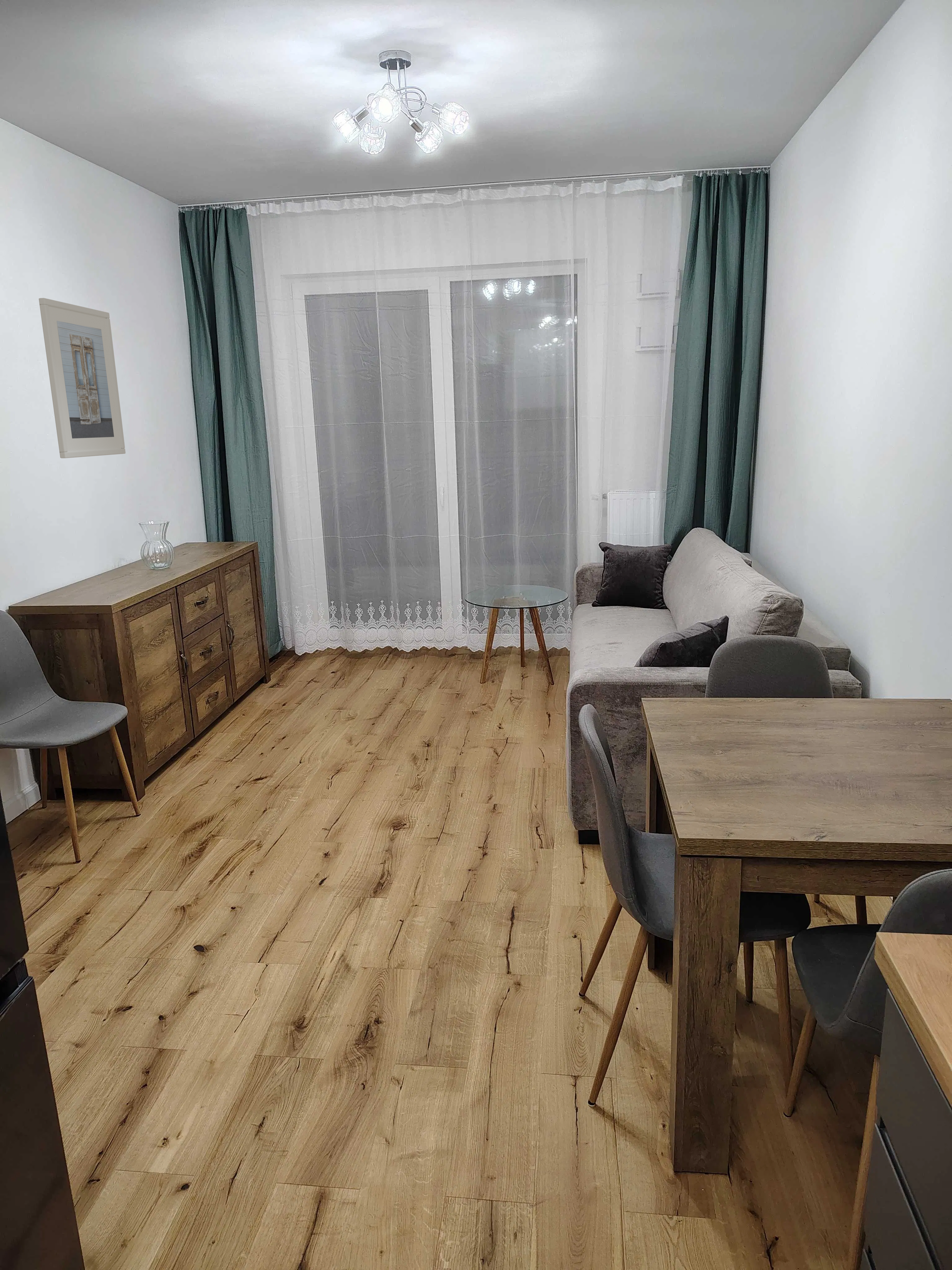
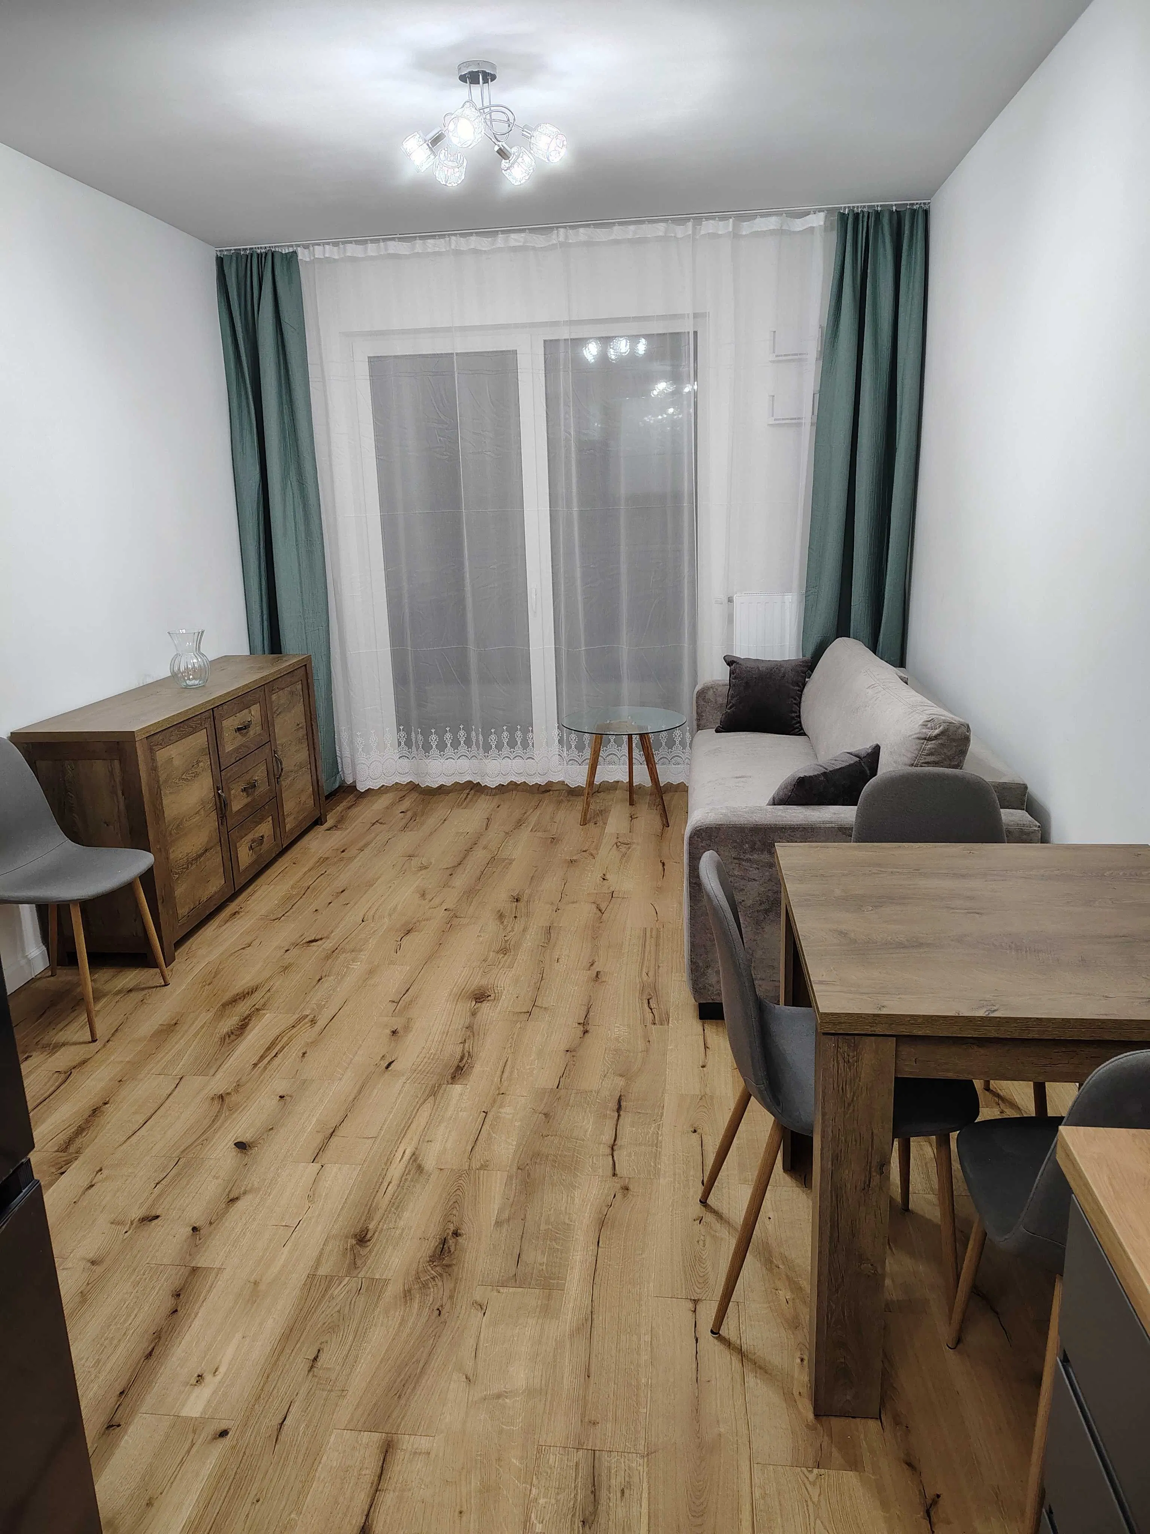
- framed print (86, 382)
